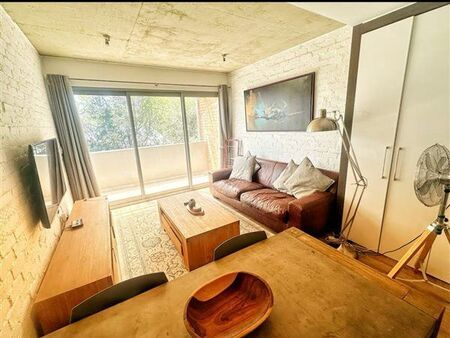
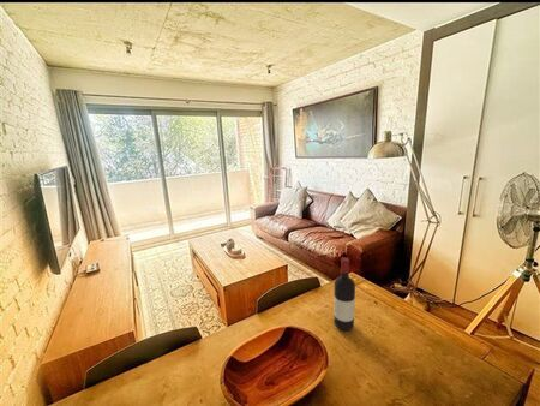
+ wine bottle (344, 293)
